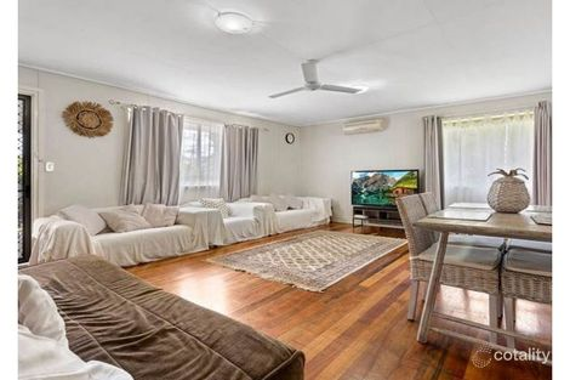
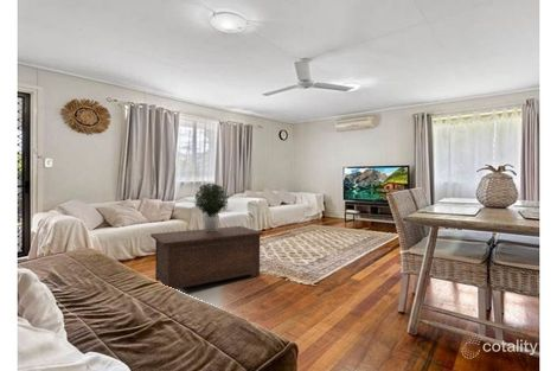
+ cabinet (207, 255)
+ potted plant (211, 206)
